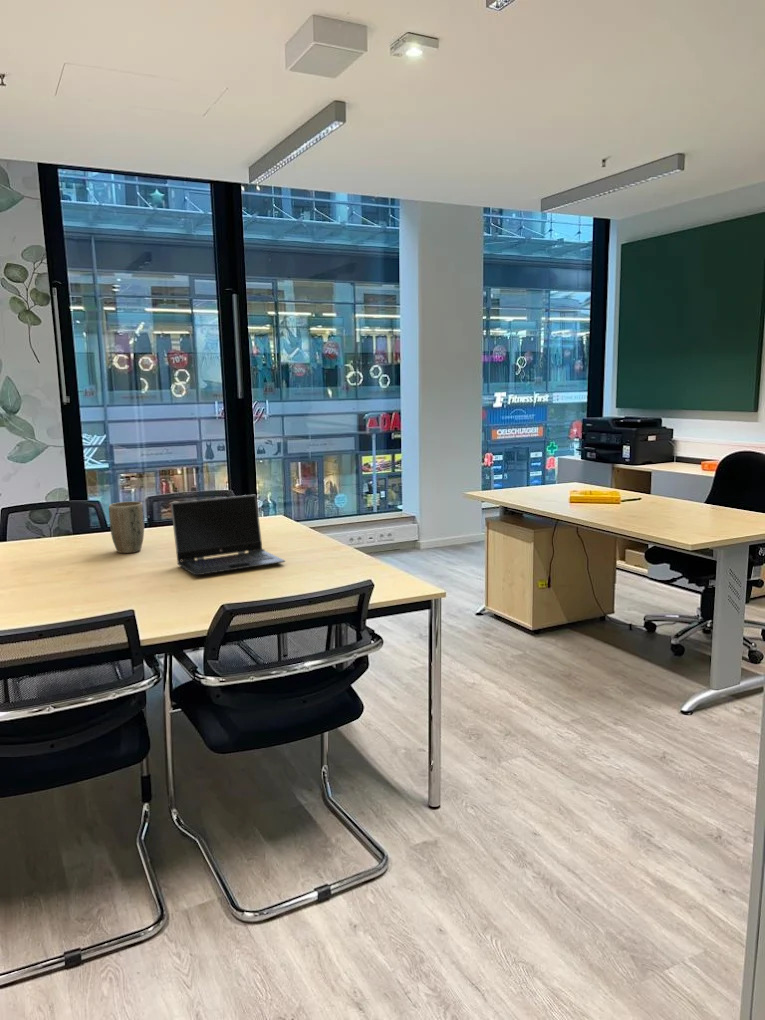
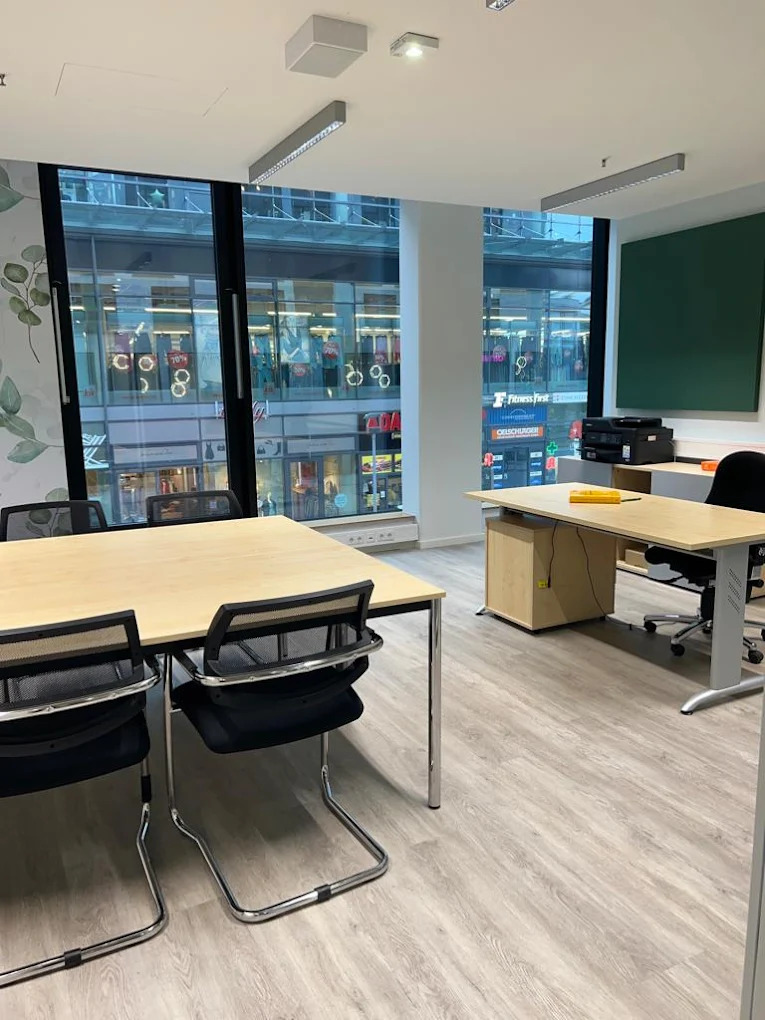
- laptop computer (227, 533)
- plant pot (127, 527)
